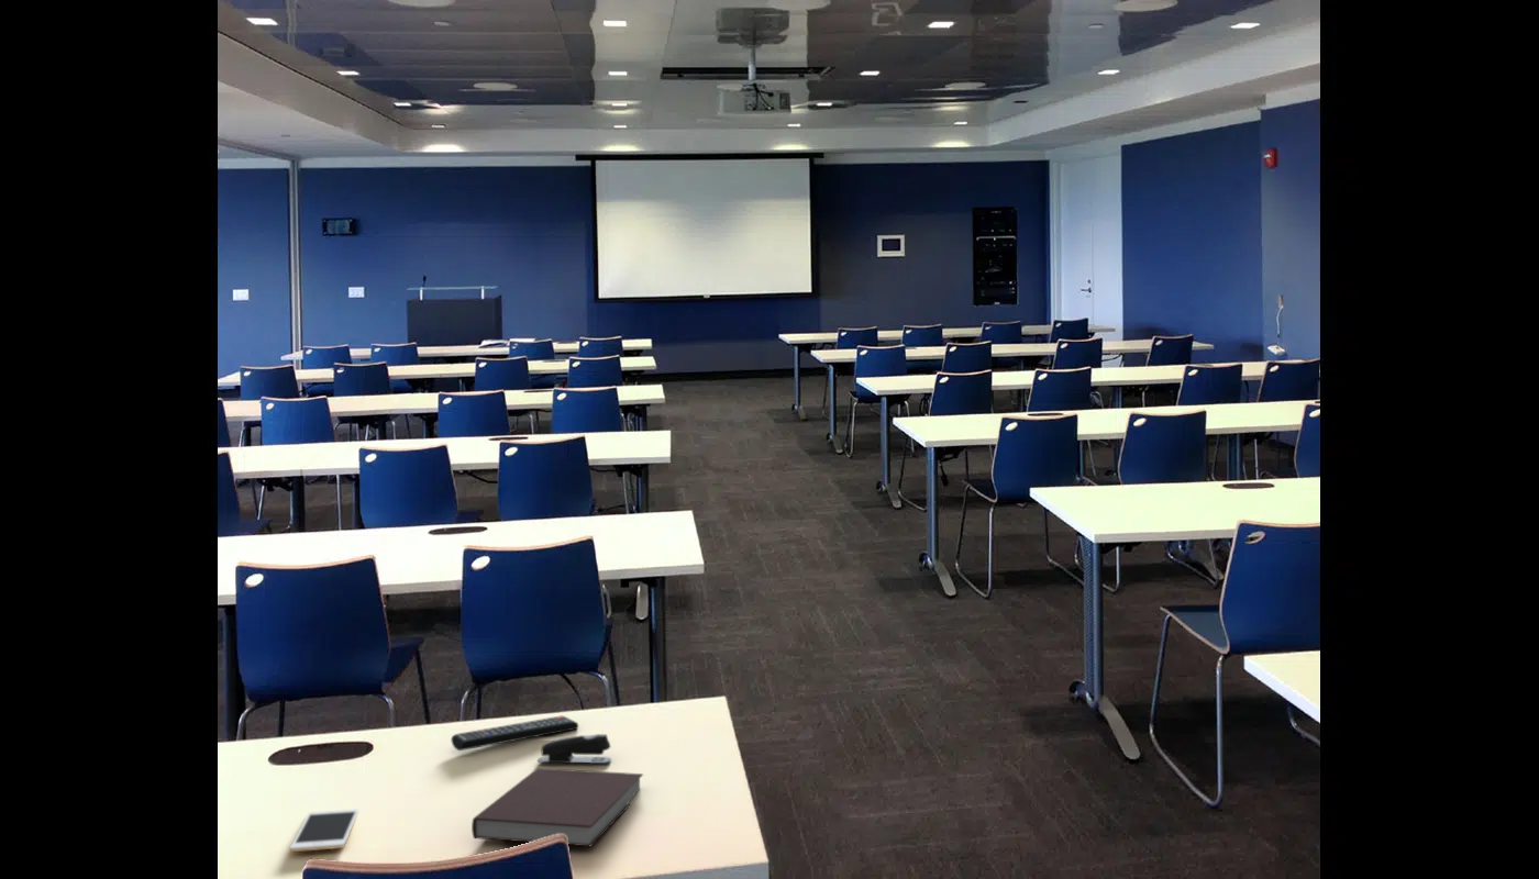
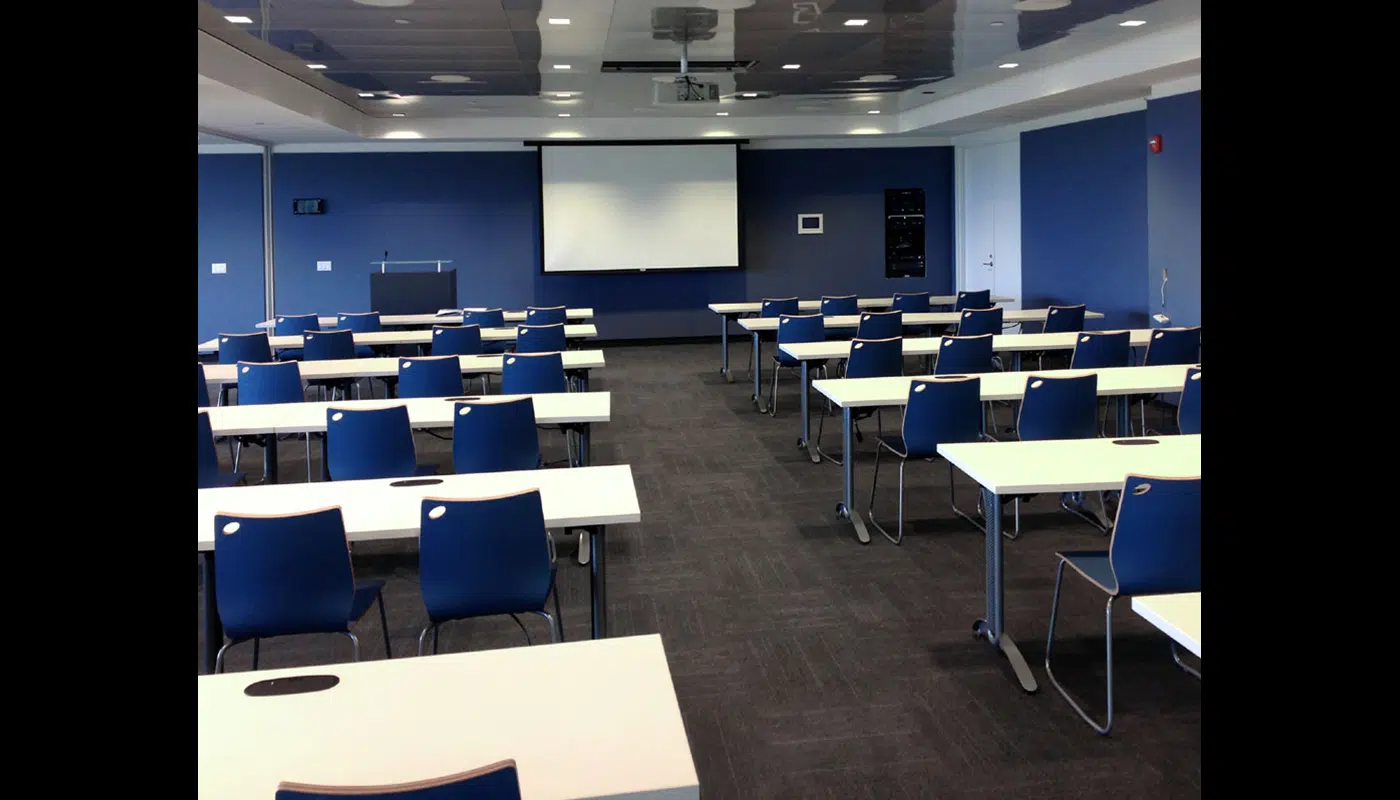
- remote control (516, 733)
- stapler (574, 747)
- notebook (562, 804)
- cell phone (325, 828)
